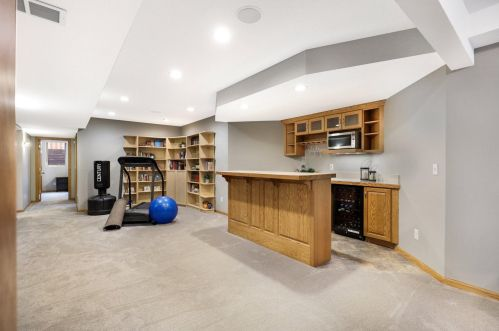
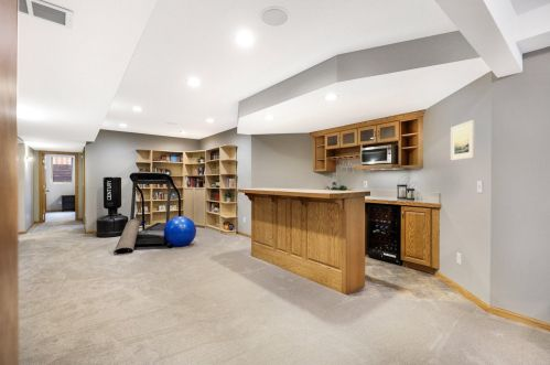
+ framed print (462, 141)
